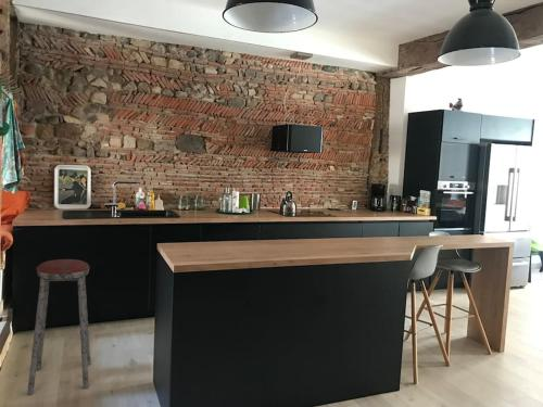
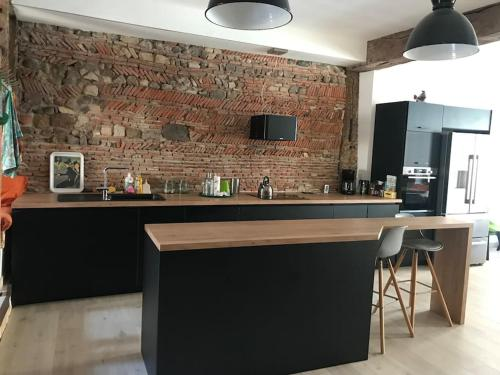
- music stool (79, 320)
